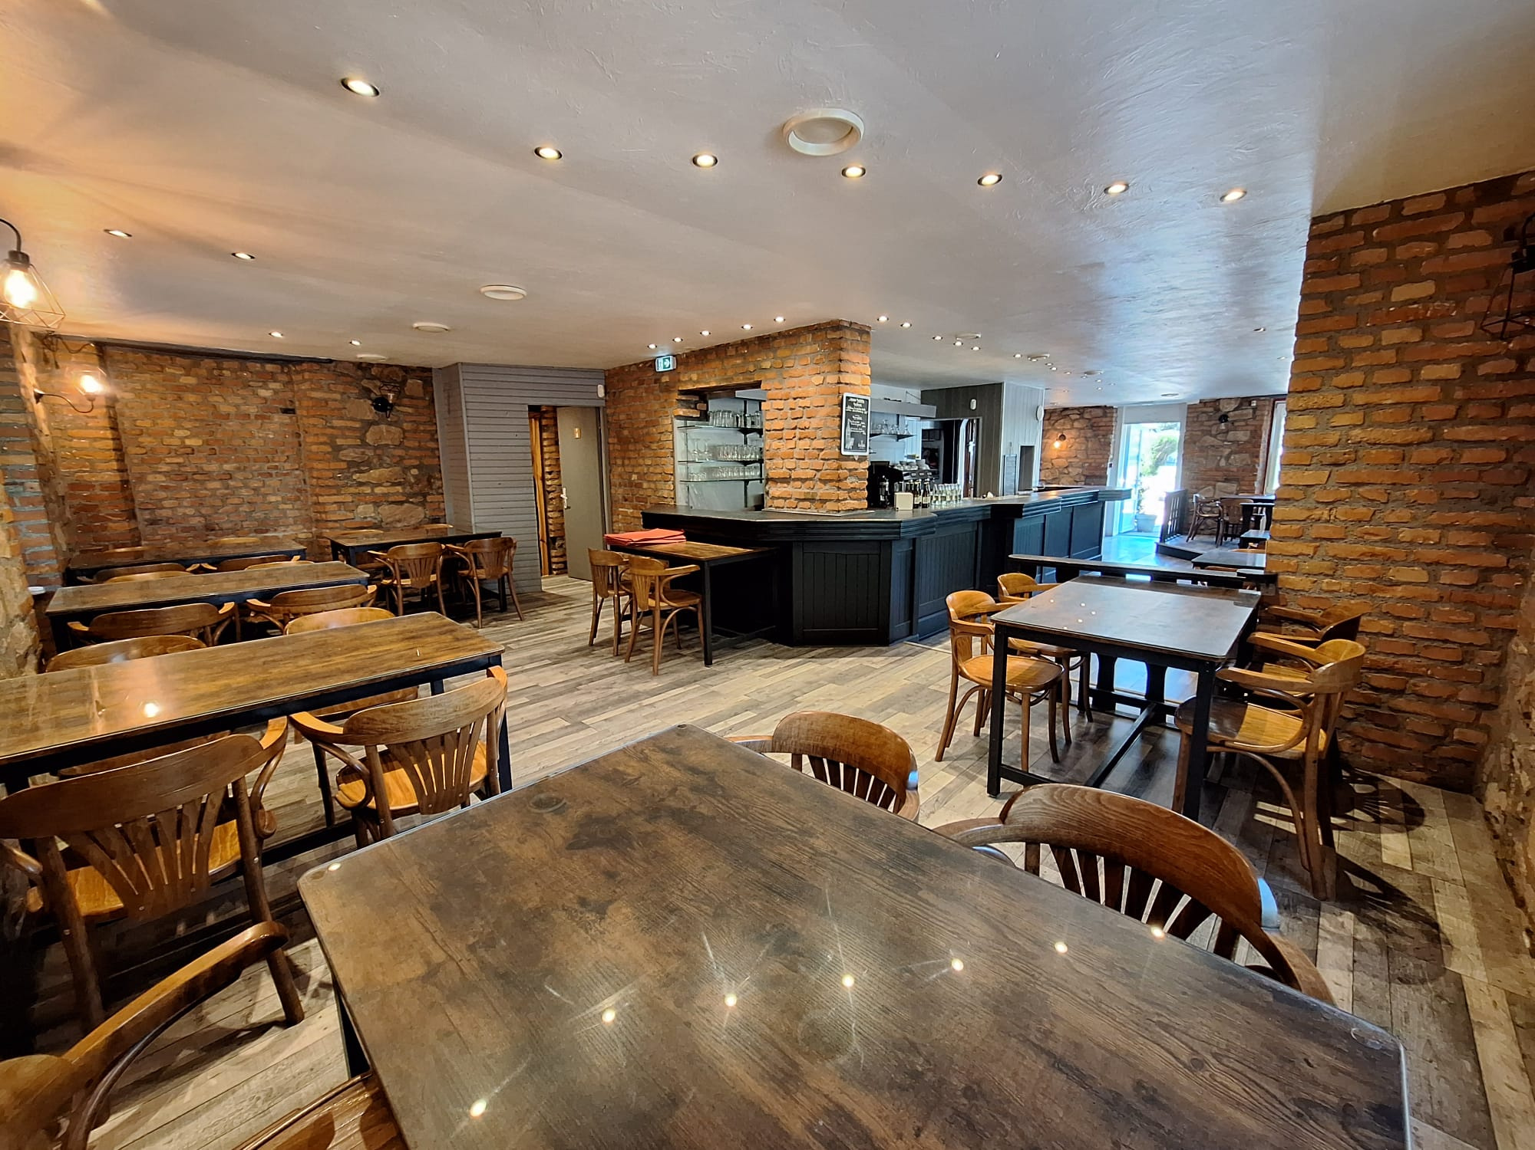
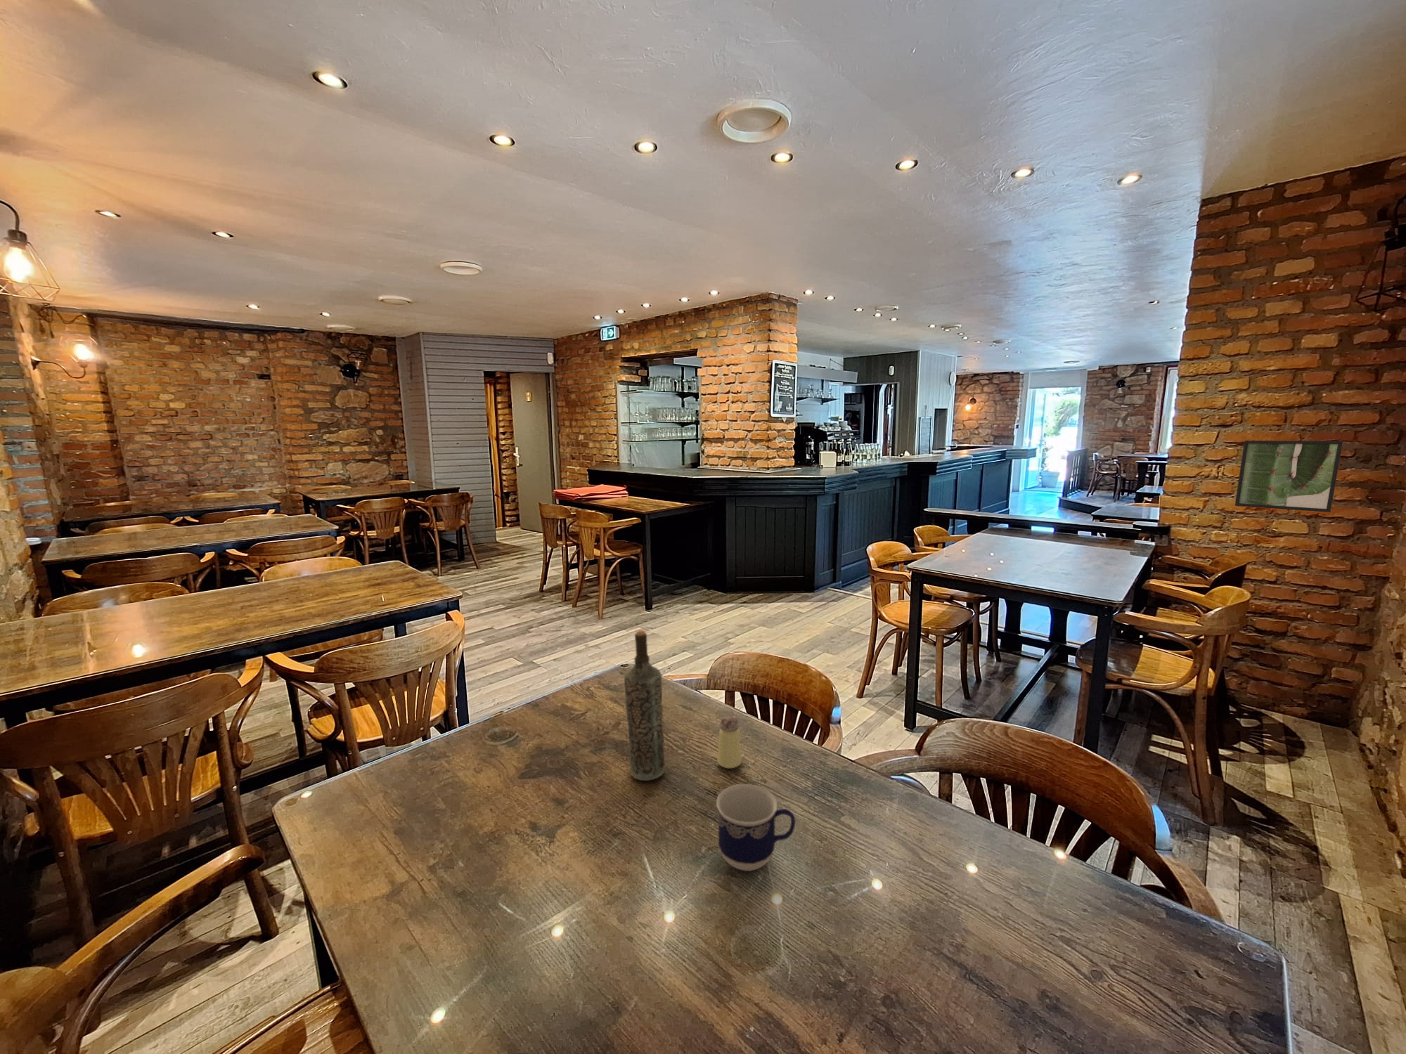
+ cup (755, 831)
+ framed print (1285, 475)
+ saltshaker (728, 741)
+ bottle (644, 703)
